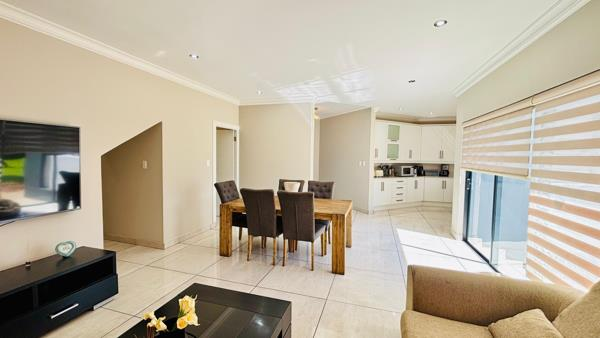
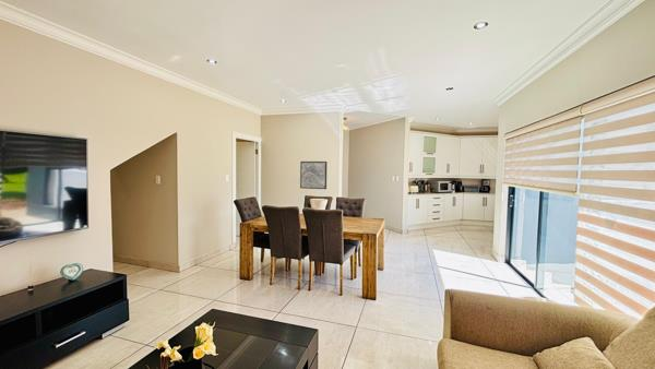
+ wall art (313, 175)
